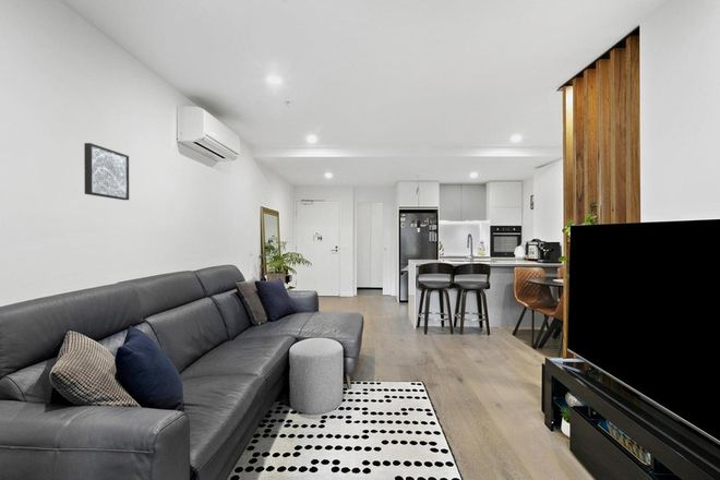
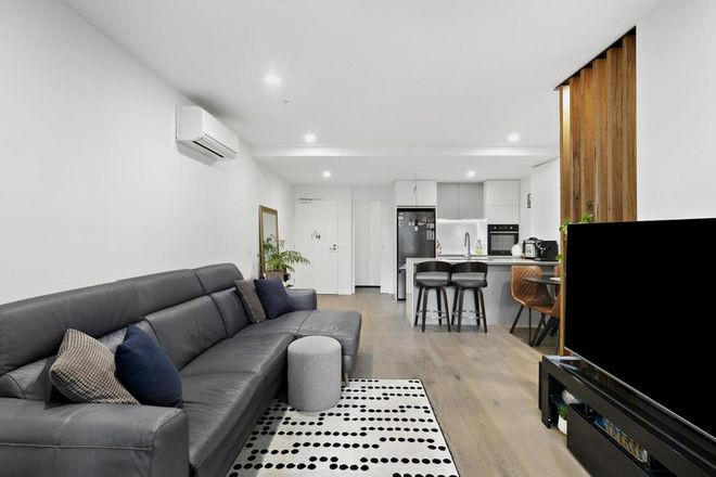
- wall art (108, 173)
